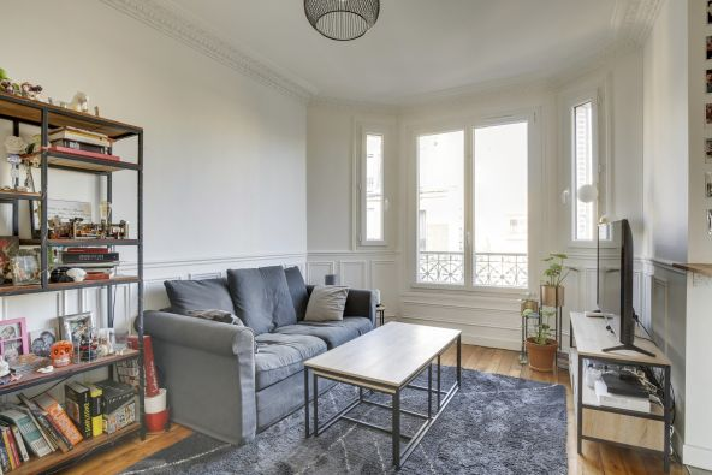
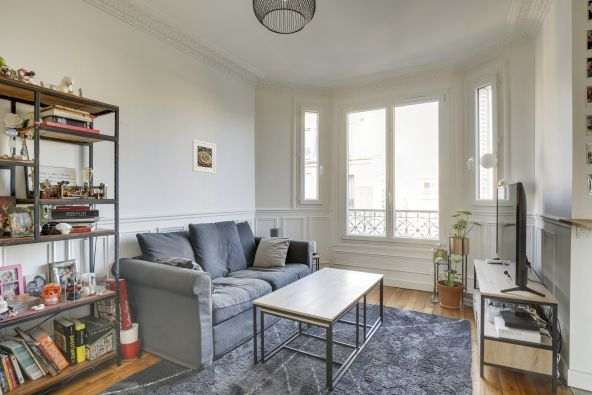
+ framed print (204, 157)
